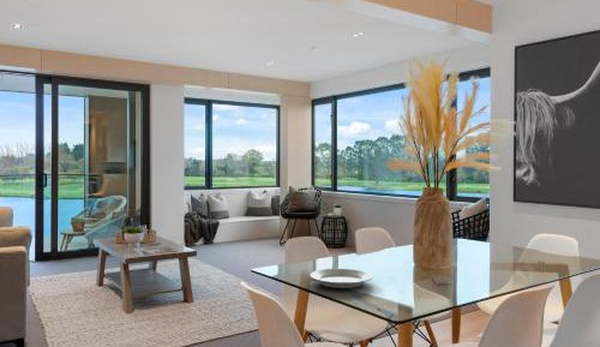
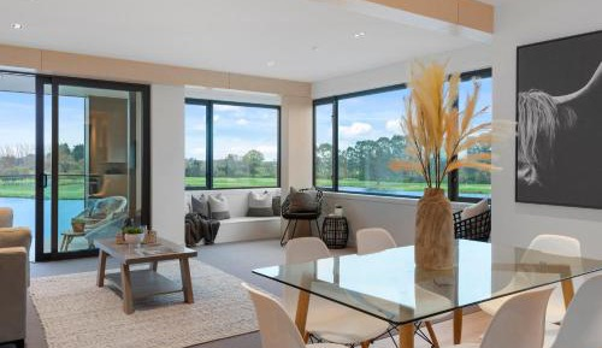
- plate (341, 279)
